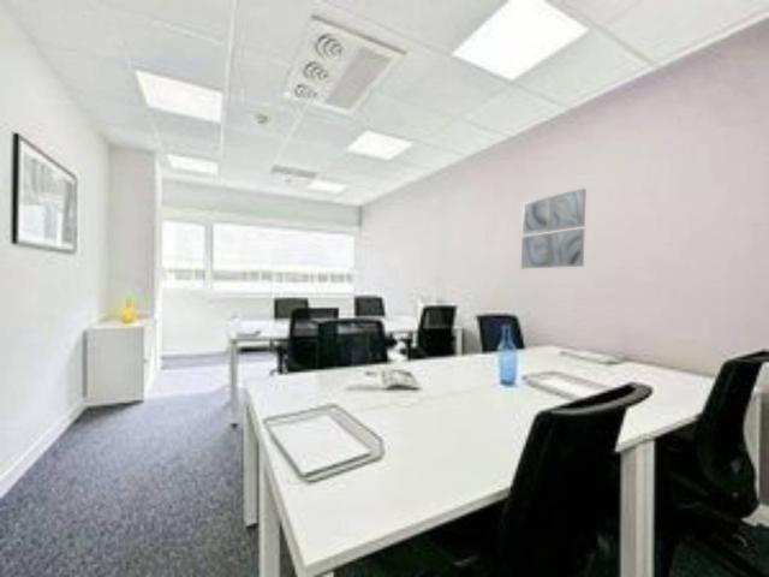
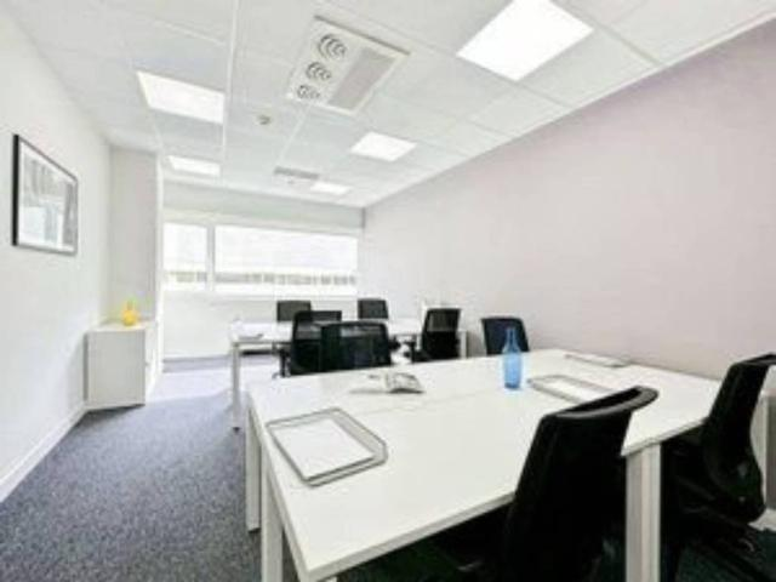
- wall art (549, 231)
